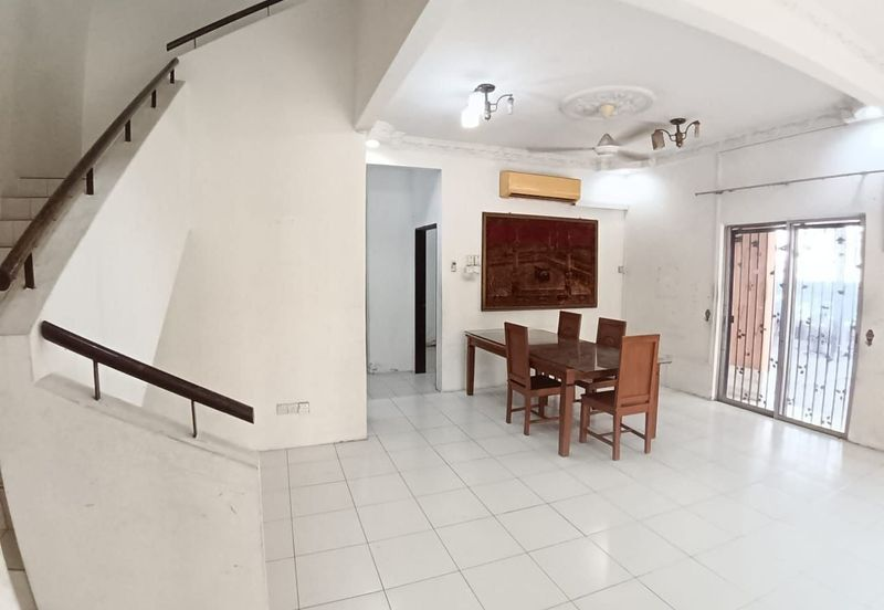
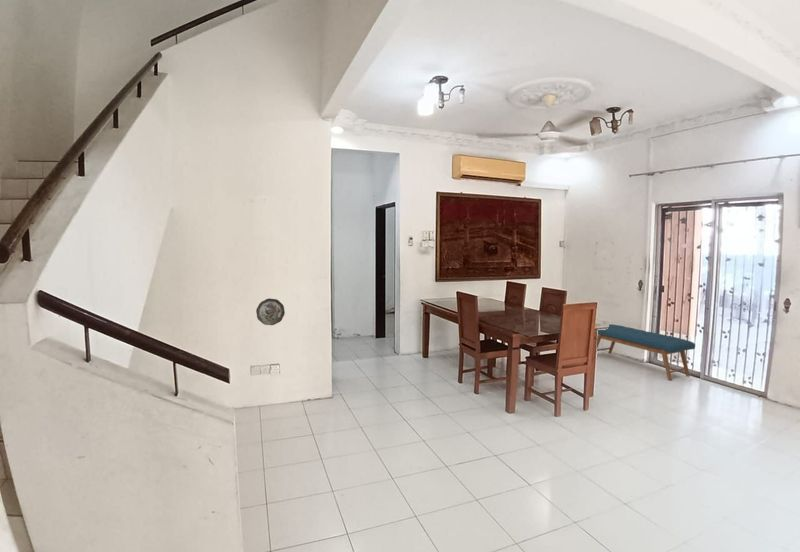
+ bench (637, 347)
+ decorative plate (270, 311)
